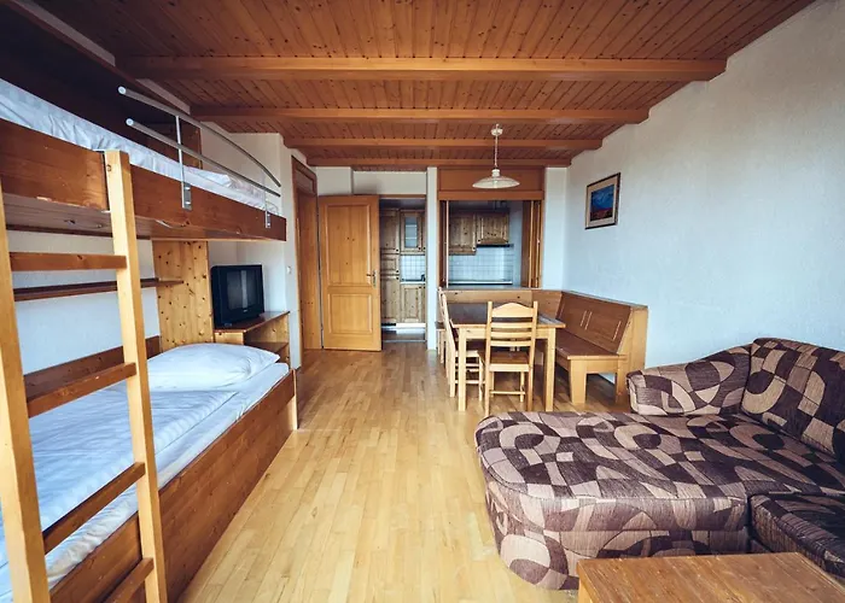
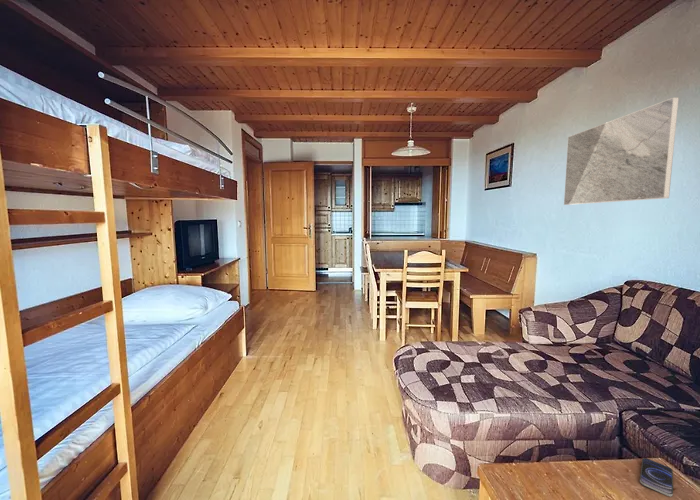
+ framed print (609, 162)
+ smartphone (656, 475)
